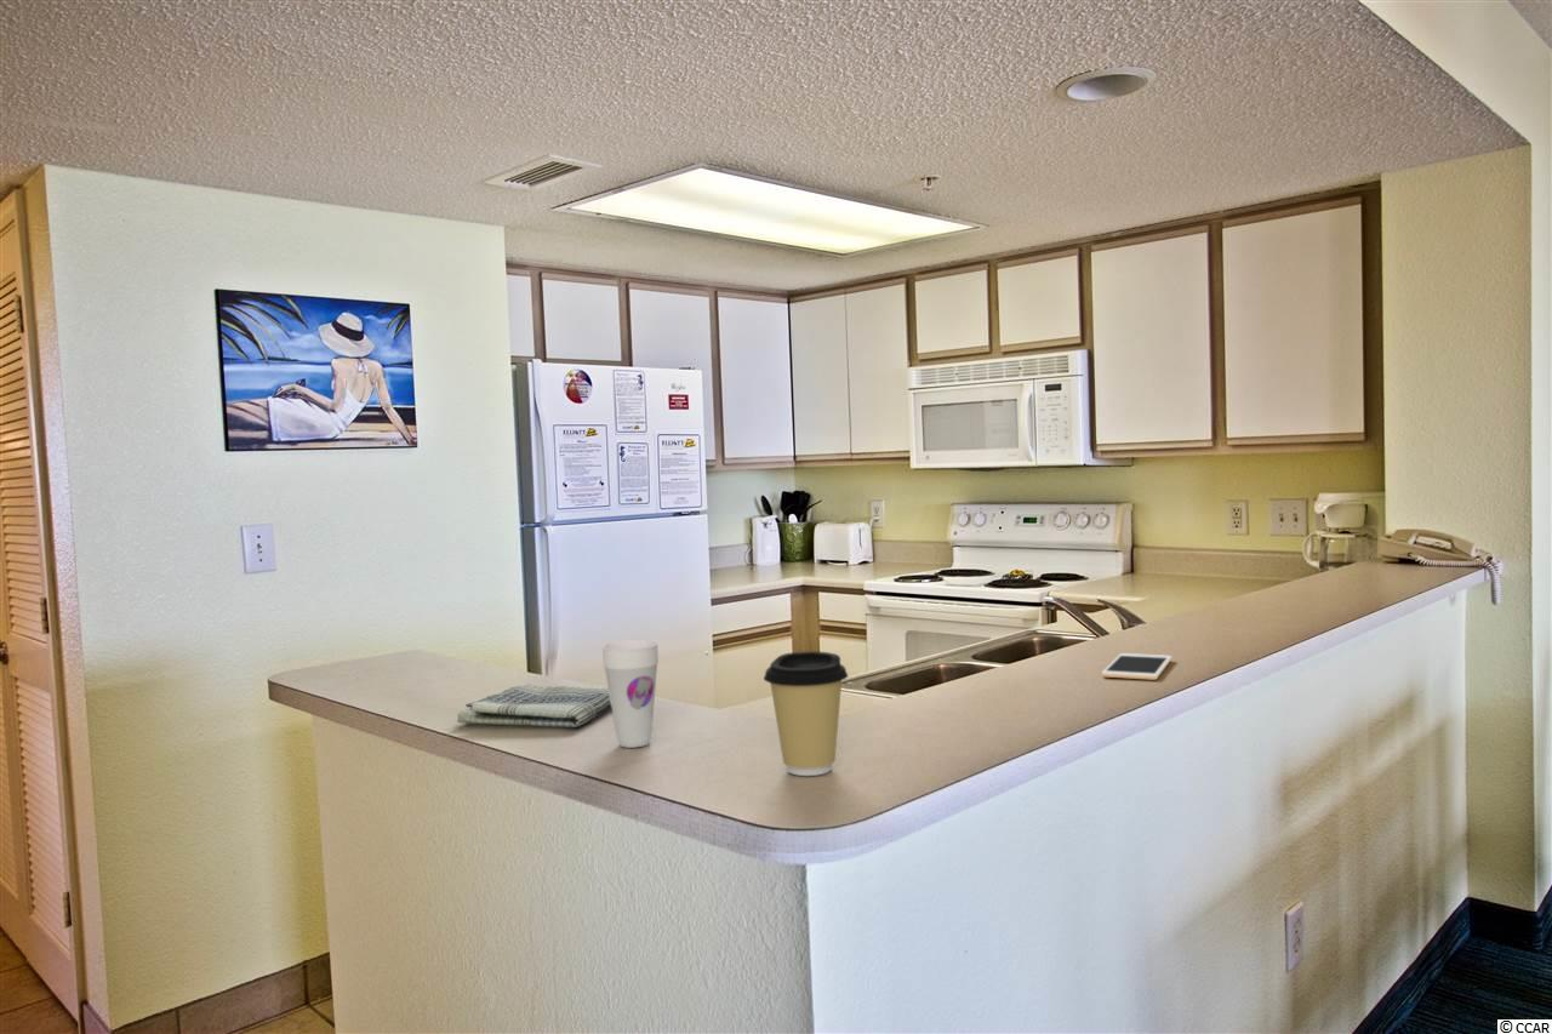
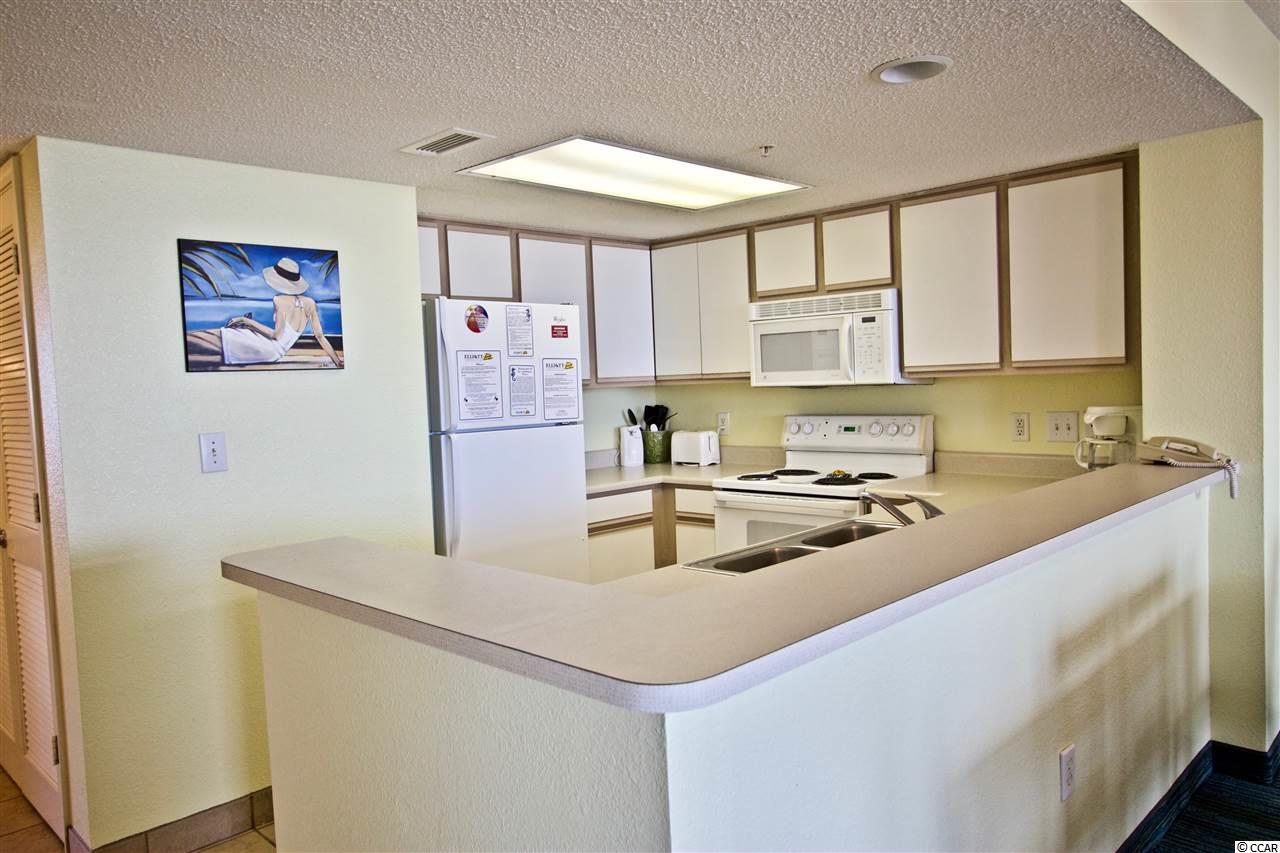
- cell phone (1137, 665)
- cup (632, 693)
- dish towel (543, 701)
- coffee cup (806, 713)
